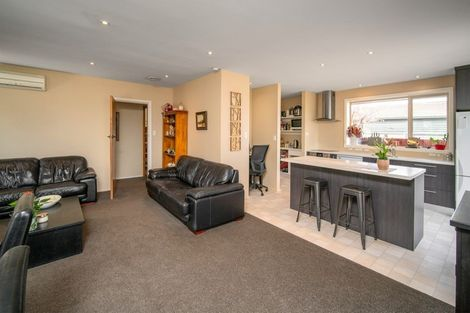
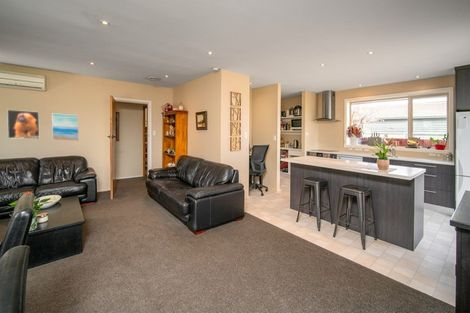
+ wall art (65, 127)
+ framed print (23, 124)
